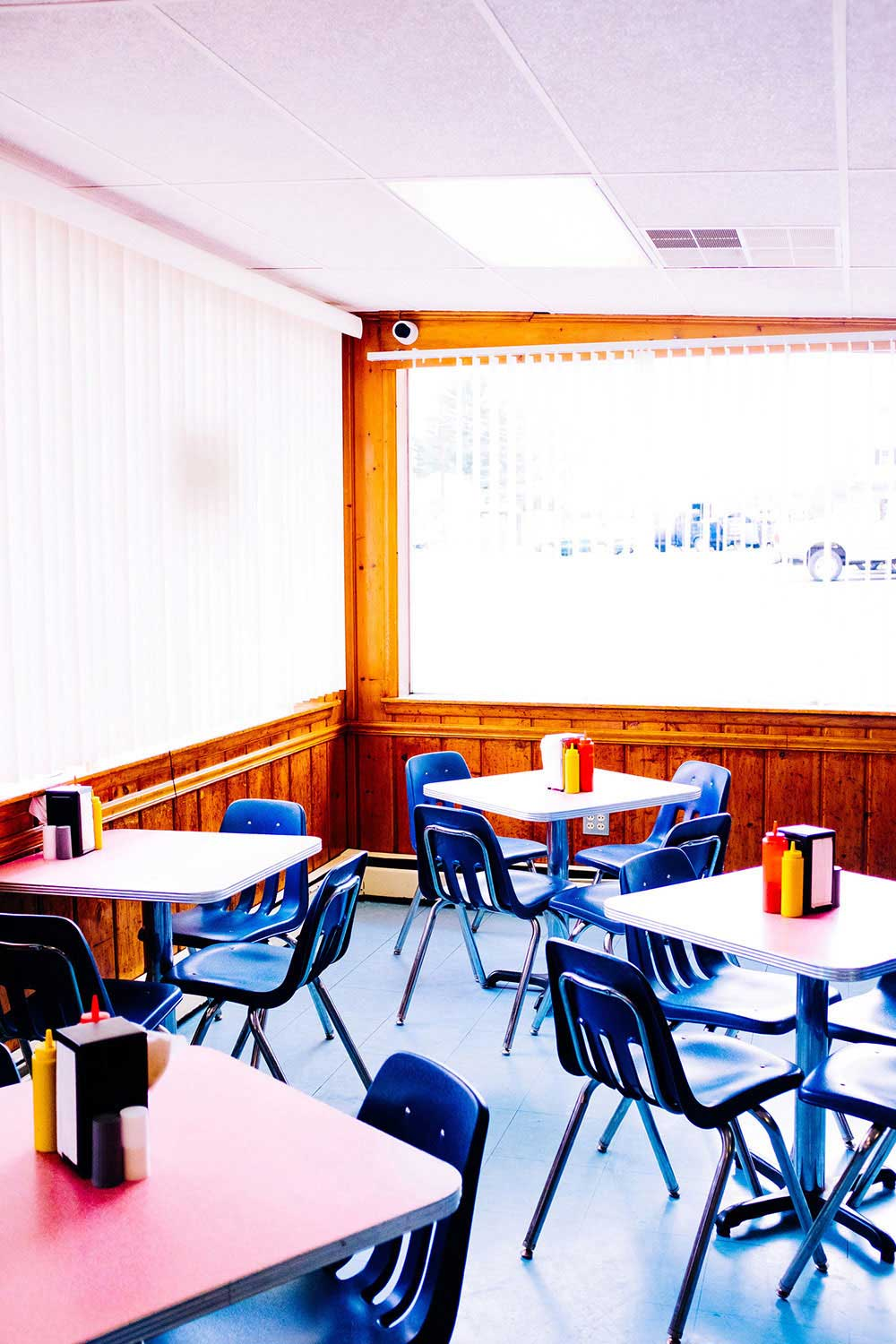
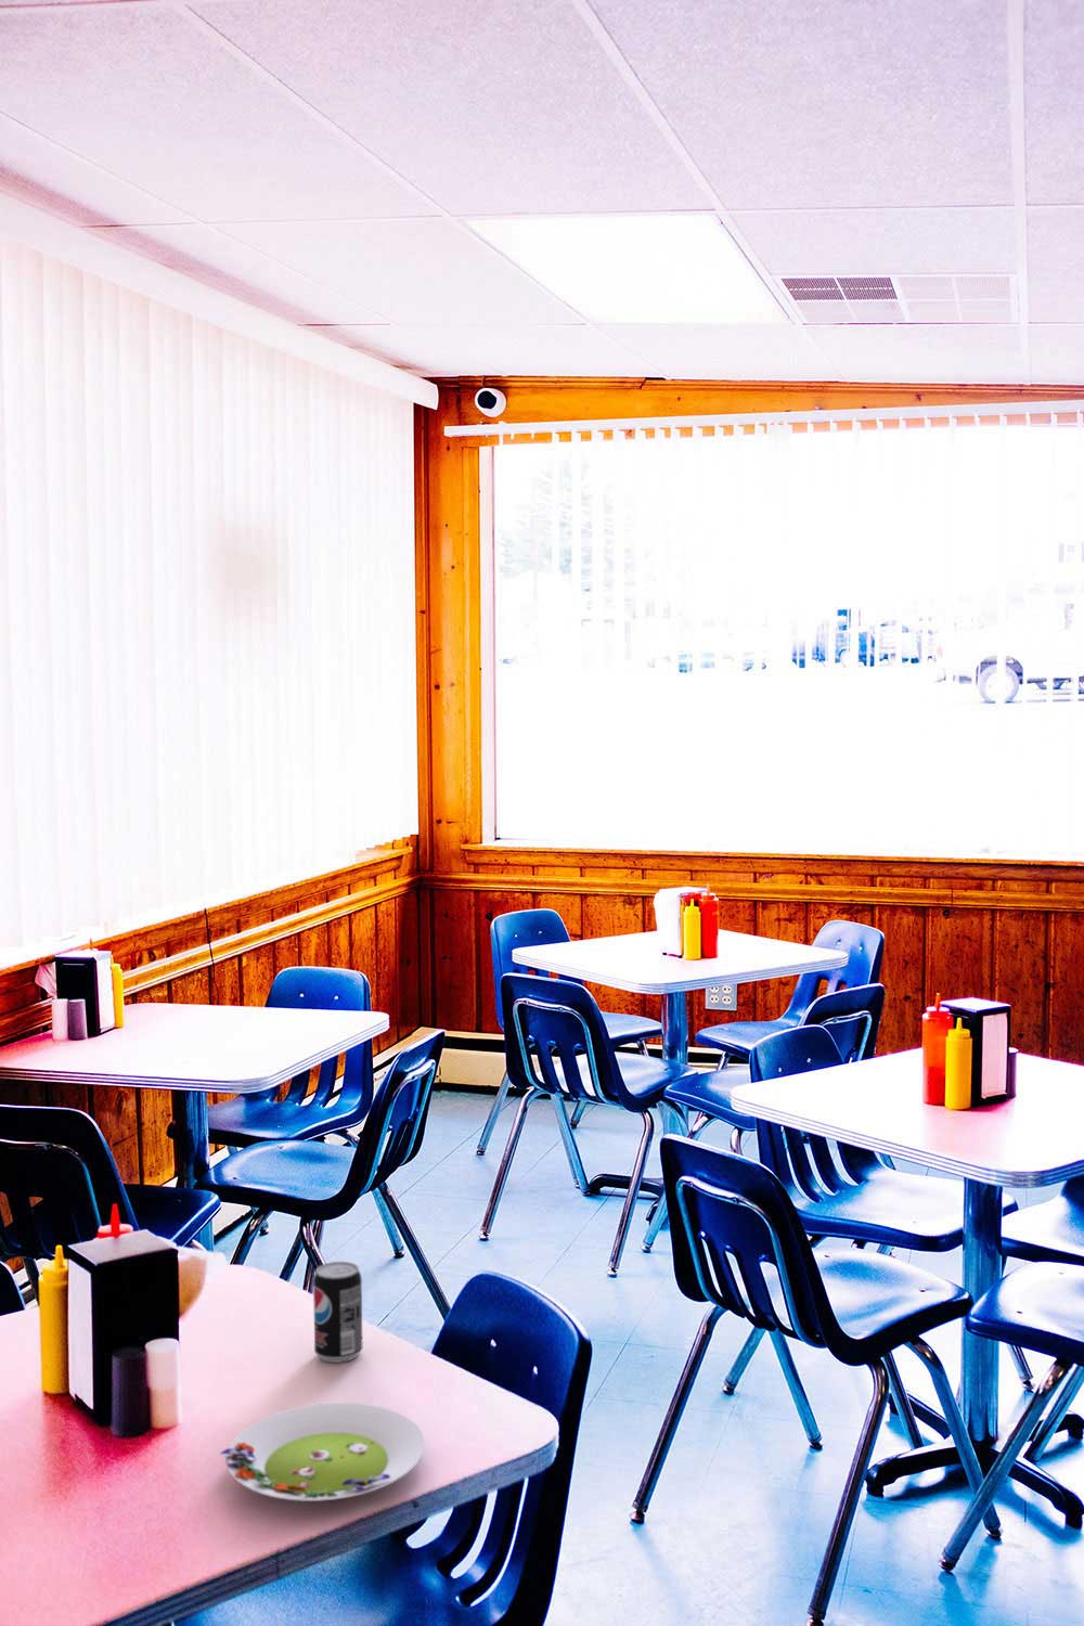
+ salad plate (327, 1454)
+ beverage can (338, 1311)
